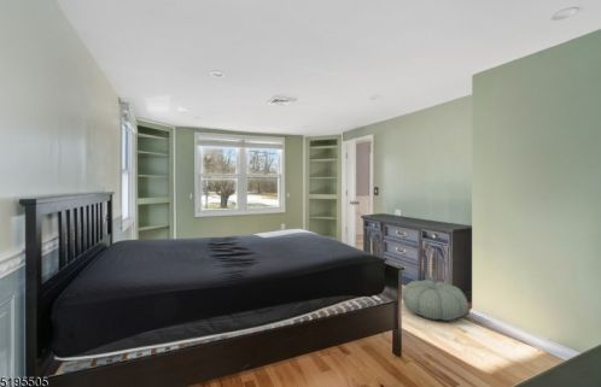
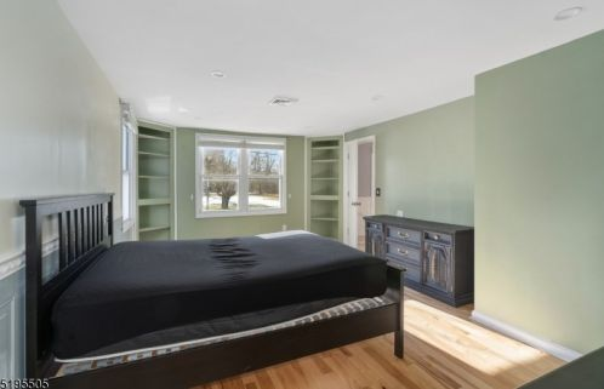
- pouf (432, 298)
